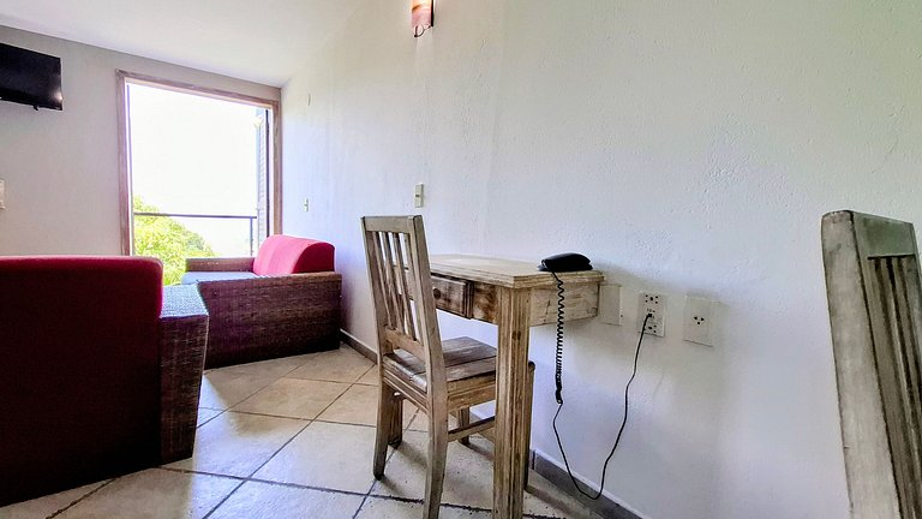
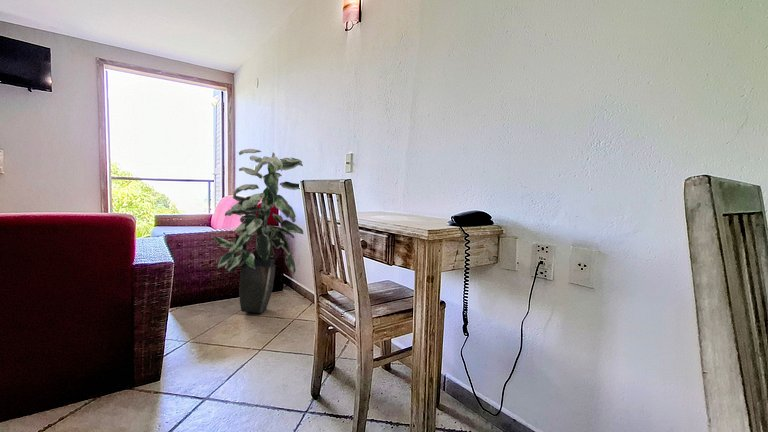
+ indoor plant (261, 228)
